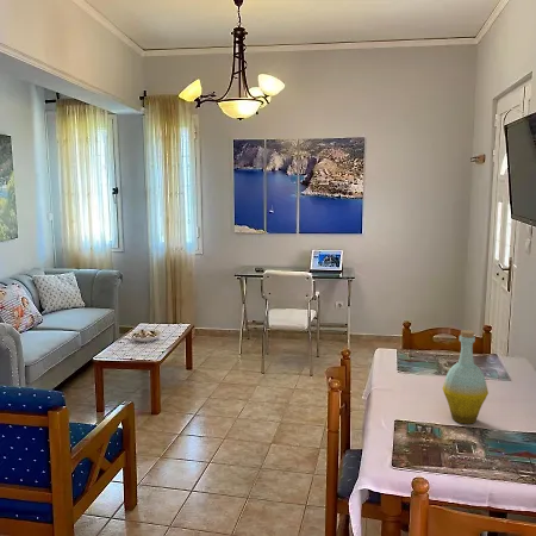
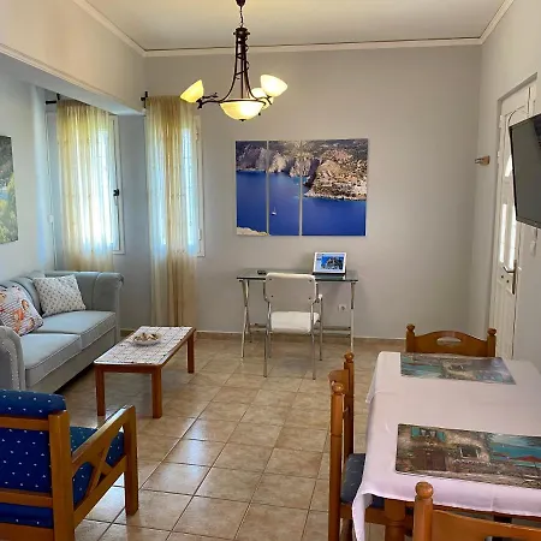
- bottle (465, 375)
